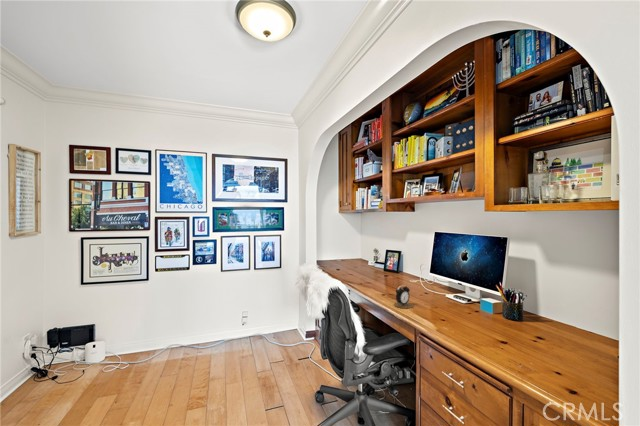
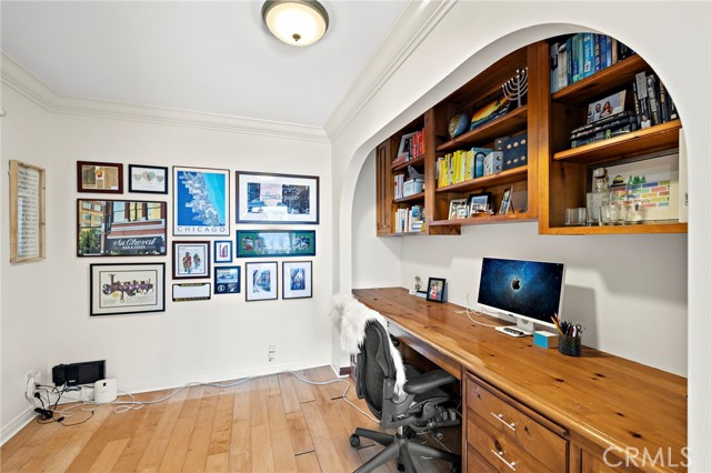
- alarm clock (403, 295)
